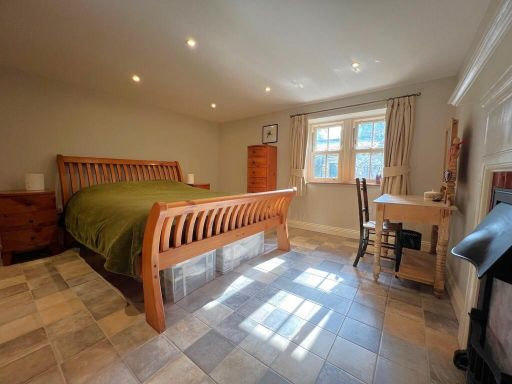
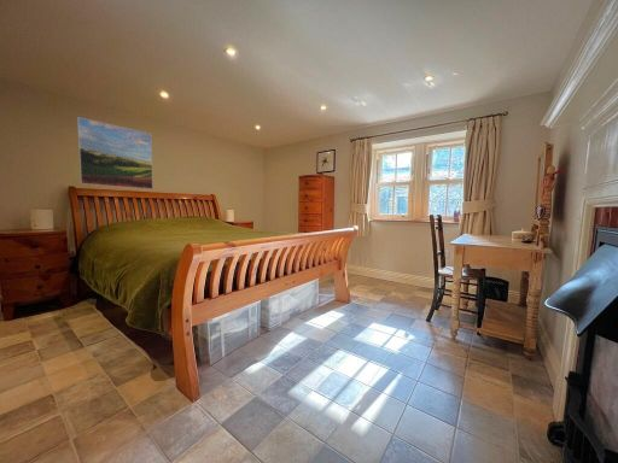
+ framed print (118, 157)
